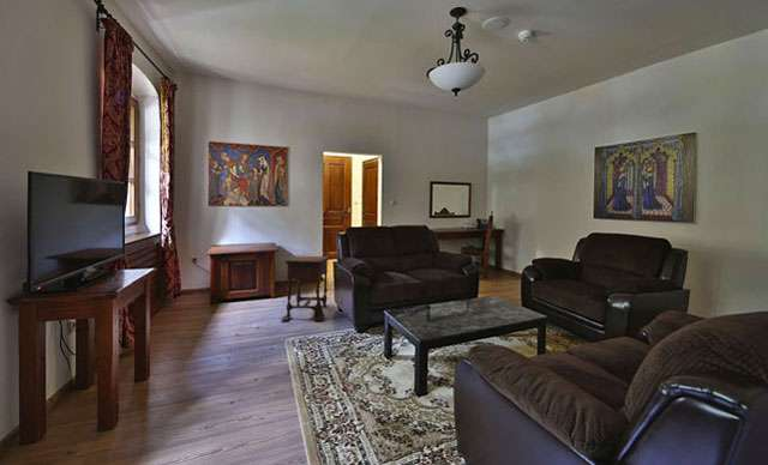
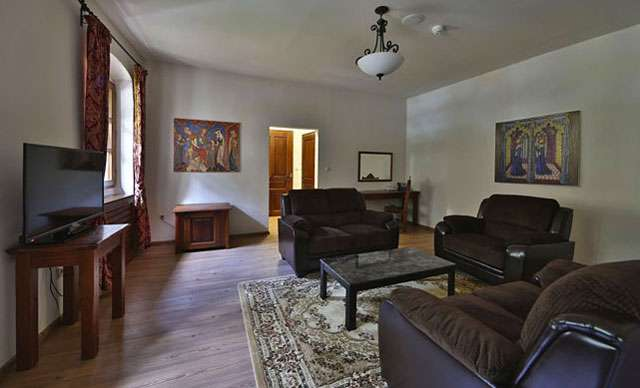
- side table (307, 280)
